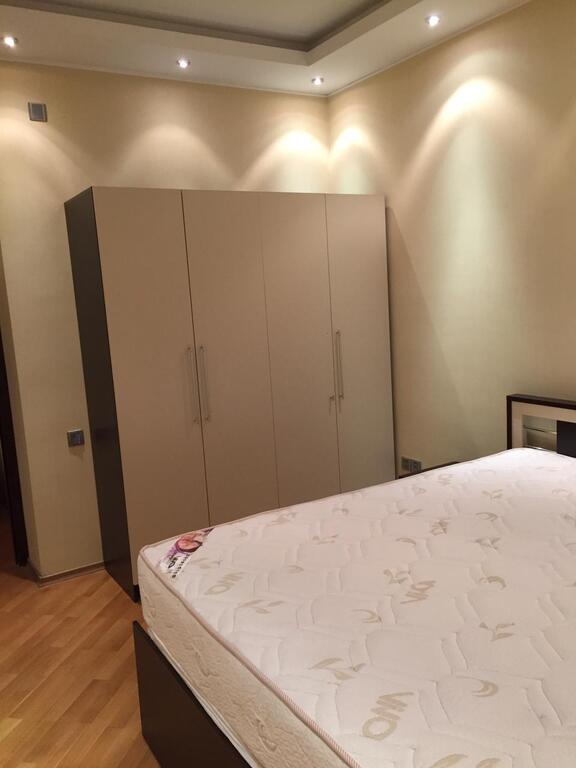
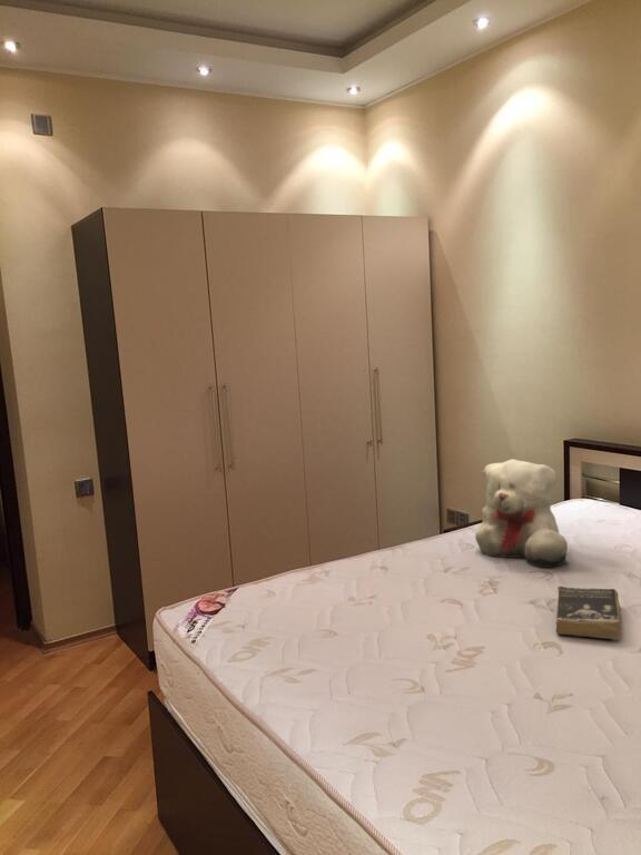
+ teddy bear (523, 508)
+ book (588, 611)
